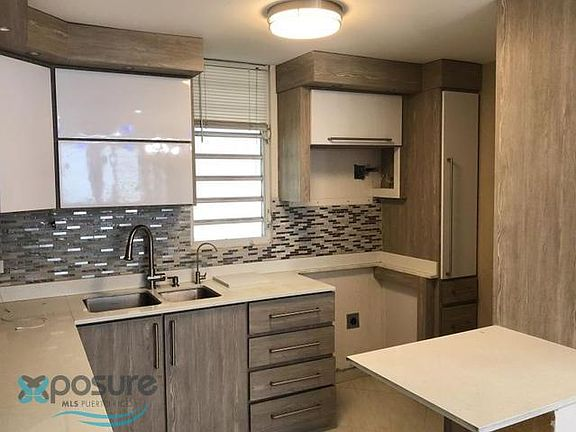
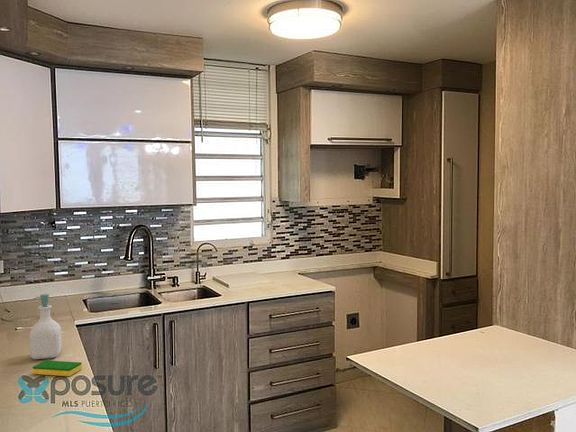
+ dish sponge (57, 368)
+ soap bottle (45, 325)
